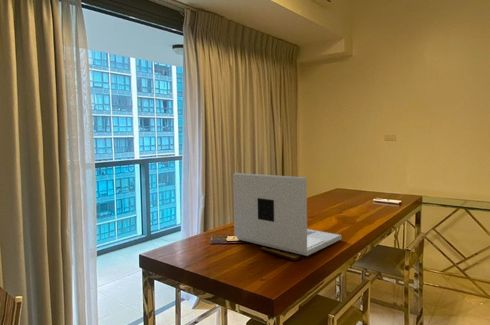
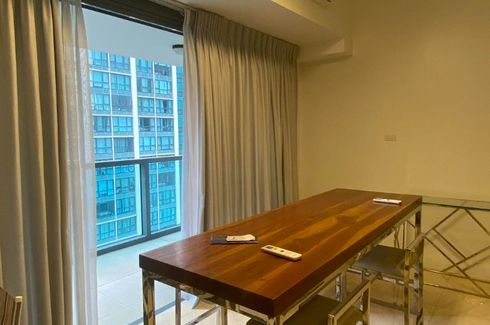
- laptop (287, 206)
